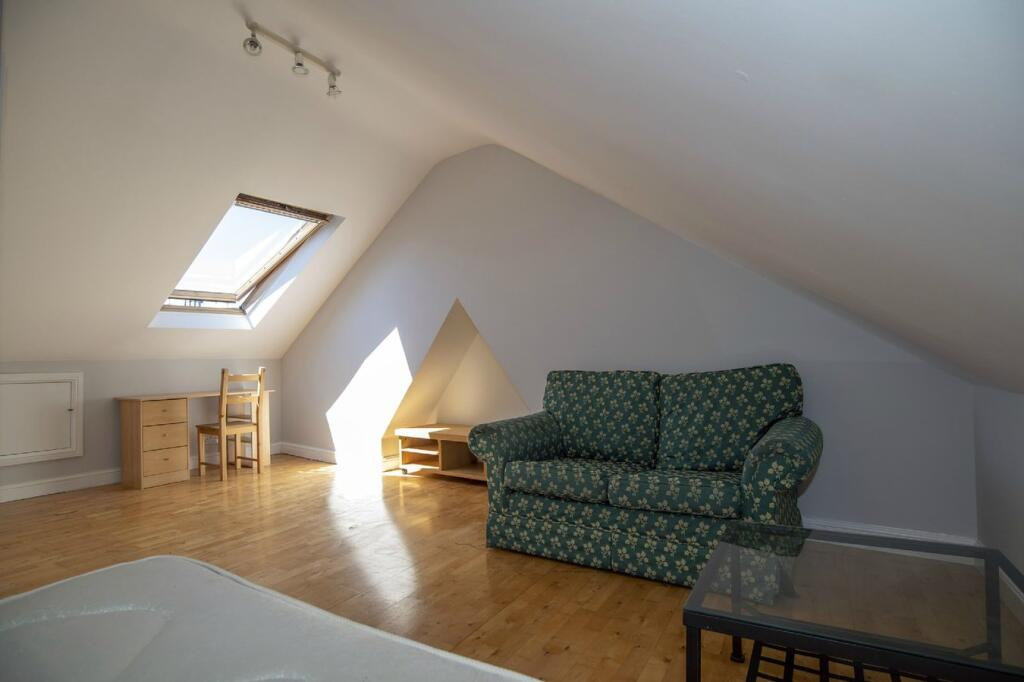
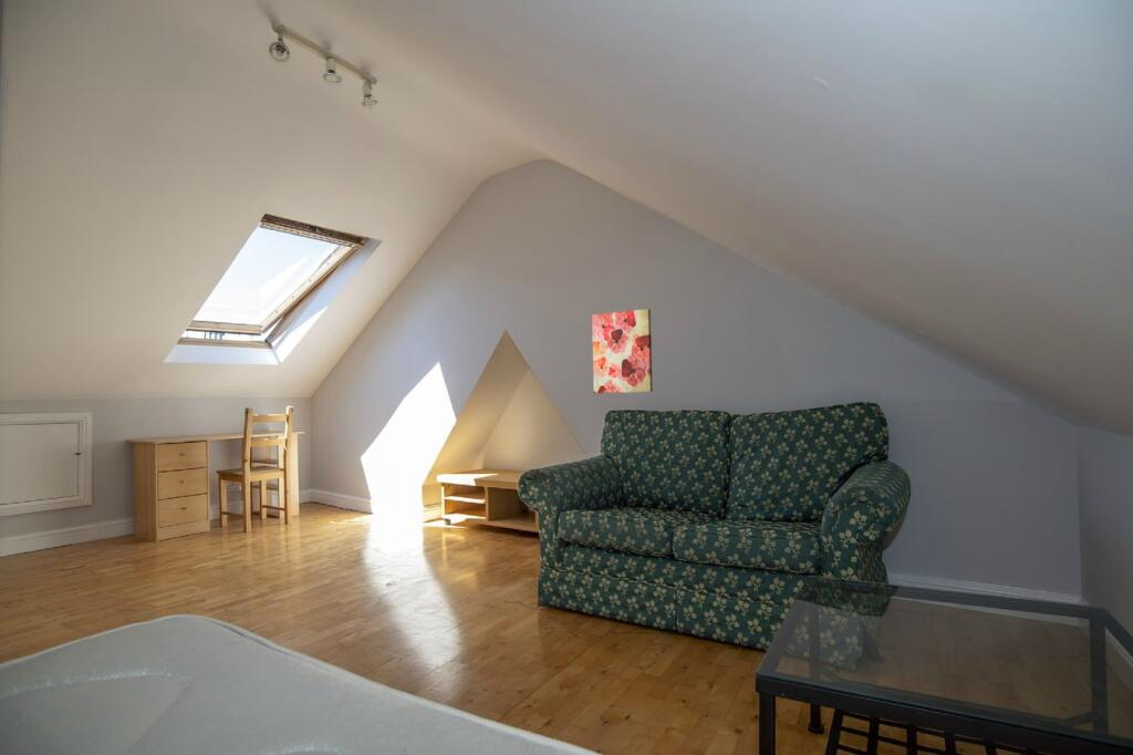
+ wall art (621, 352)
